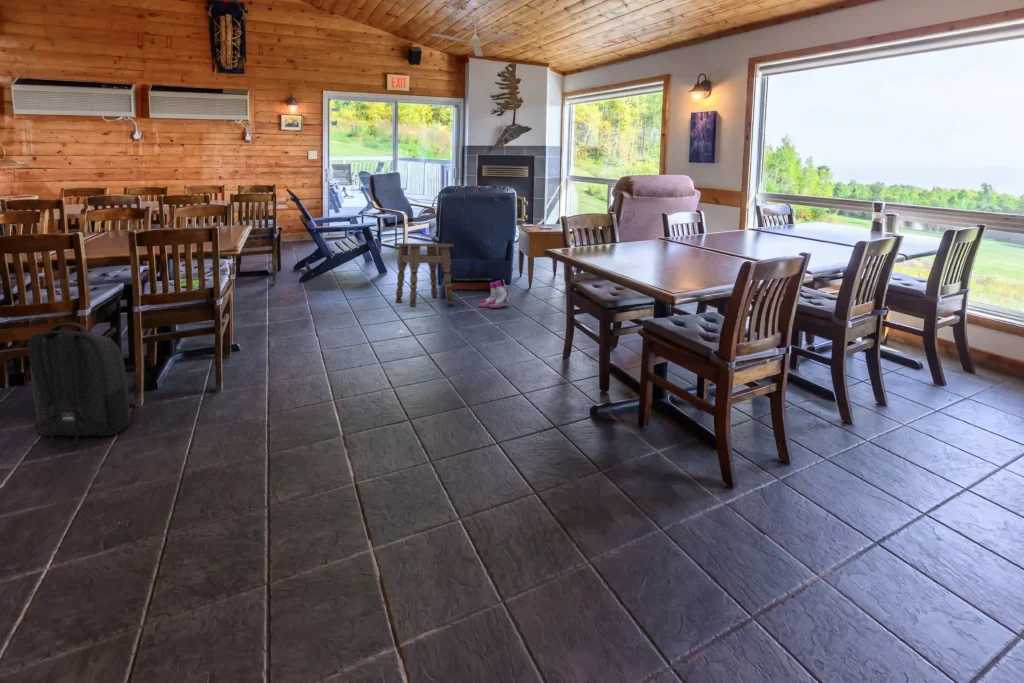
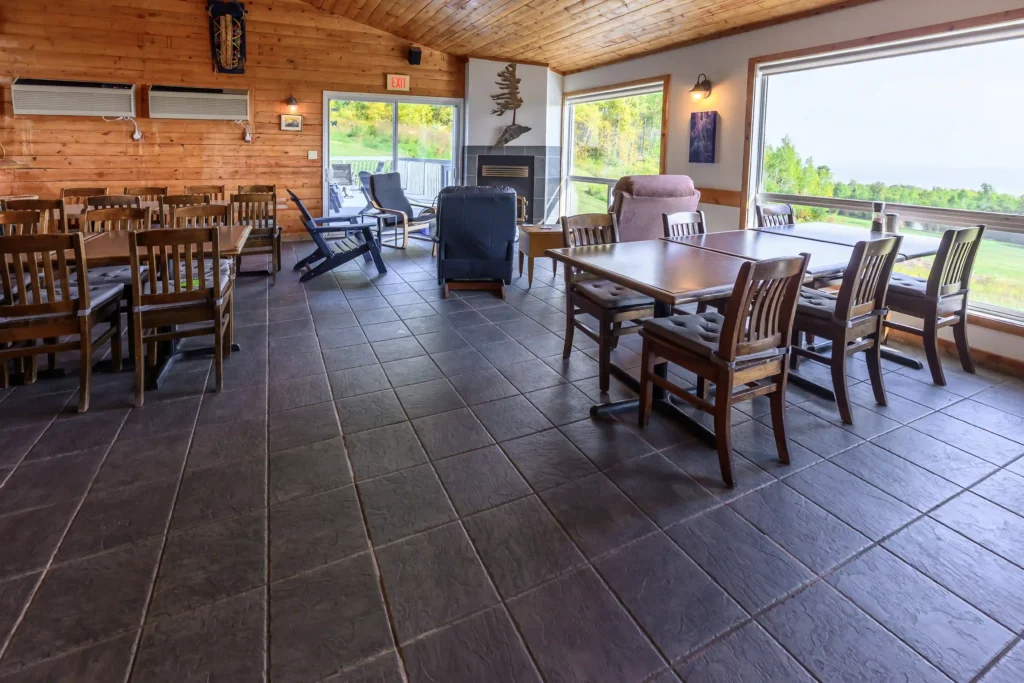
- boots (494, 293)
- backpack (72, 379)
- ceiling fan (473, 35)
- side table (430, 274)
